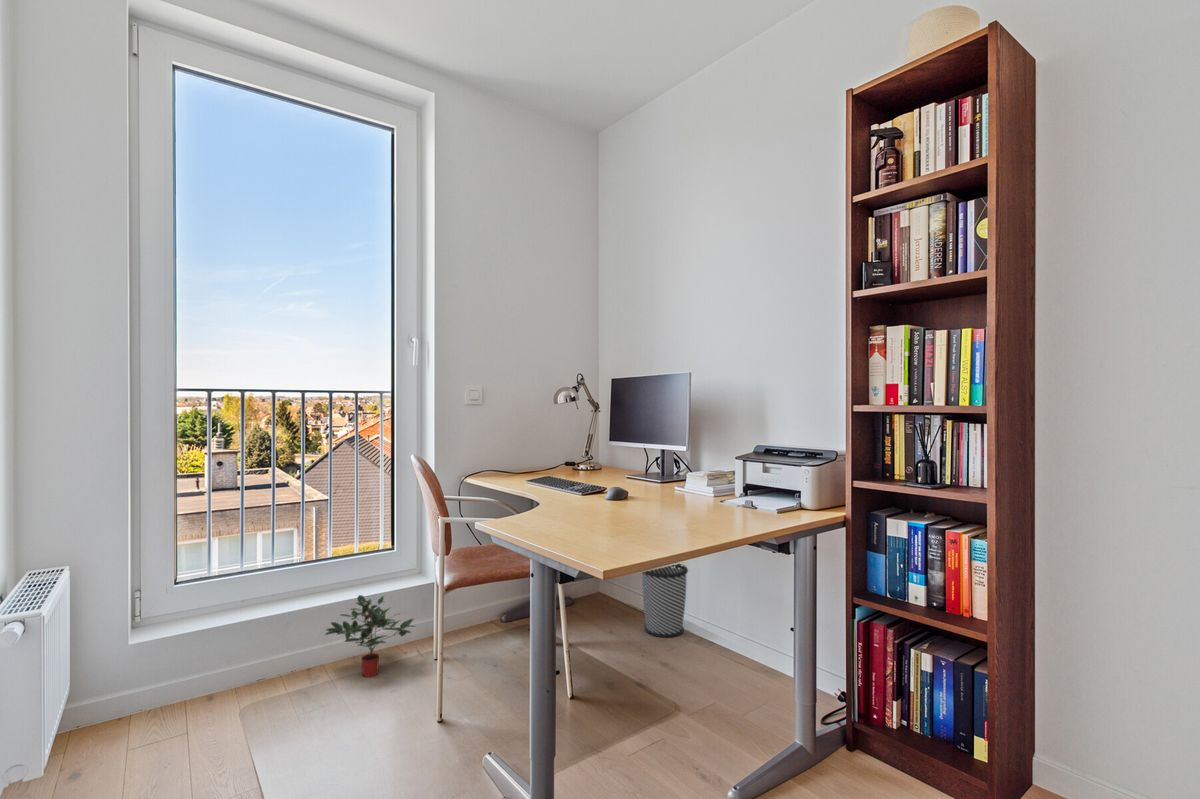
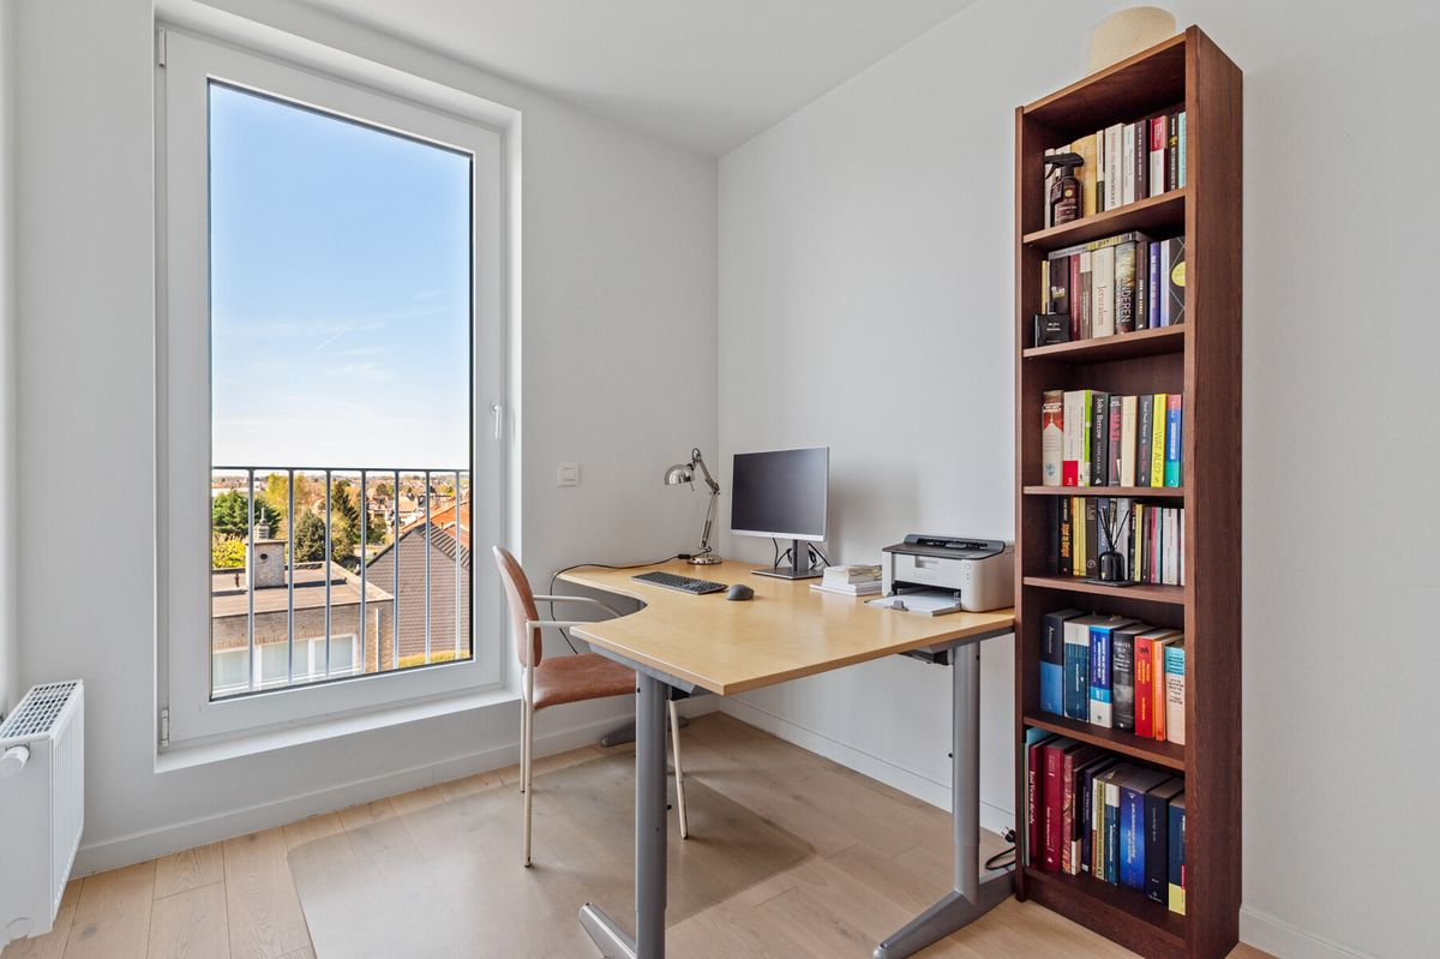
- wastebasket (664, 598)
- potted plant (371, 631)
